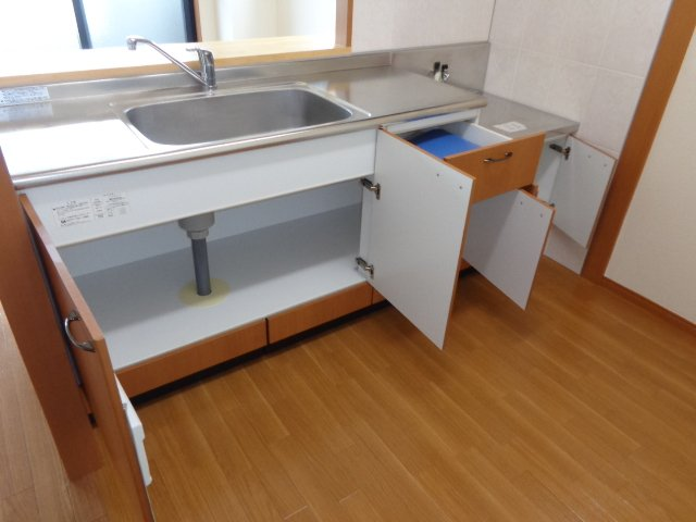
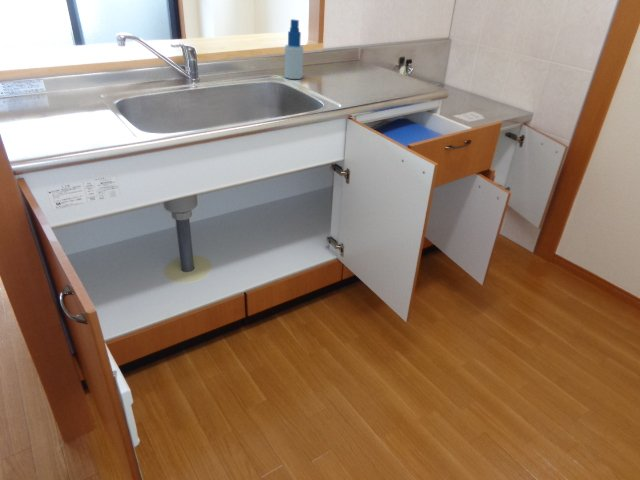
+ spray bottle (294, 49)
